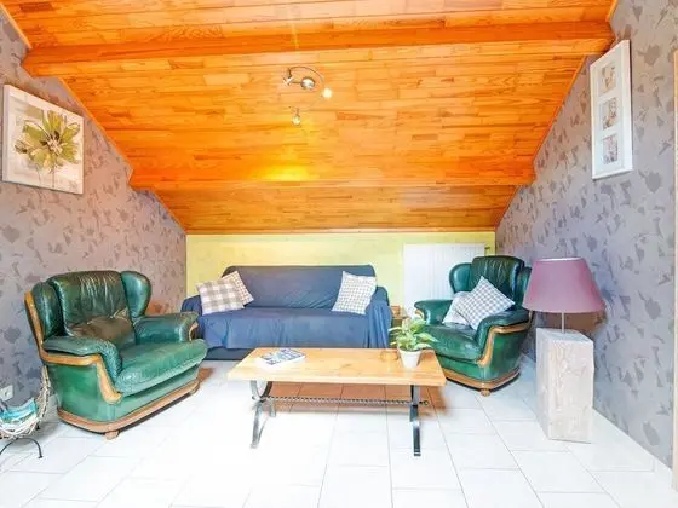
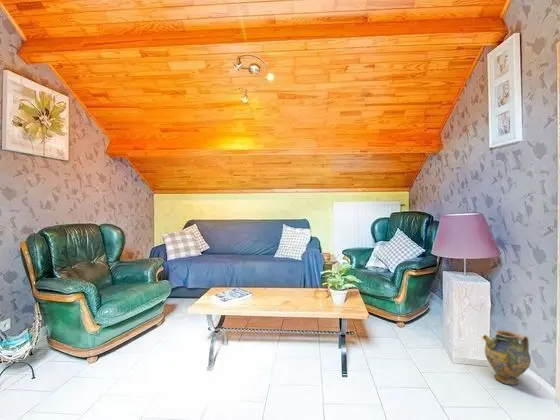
+ ceramic jug (504, 356)
